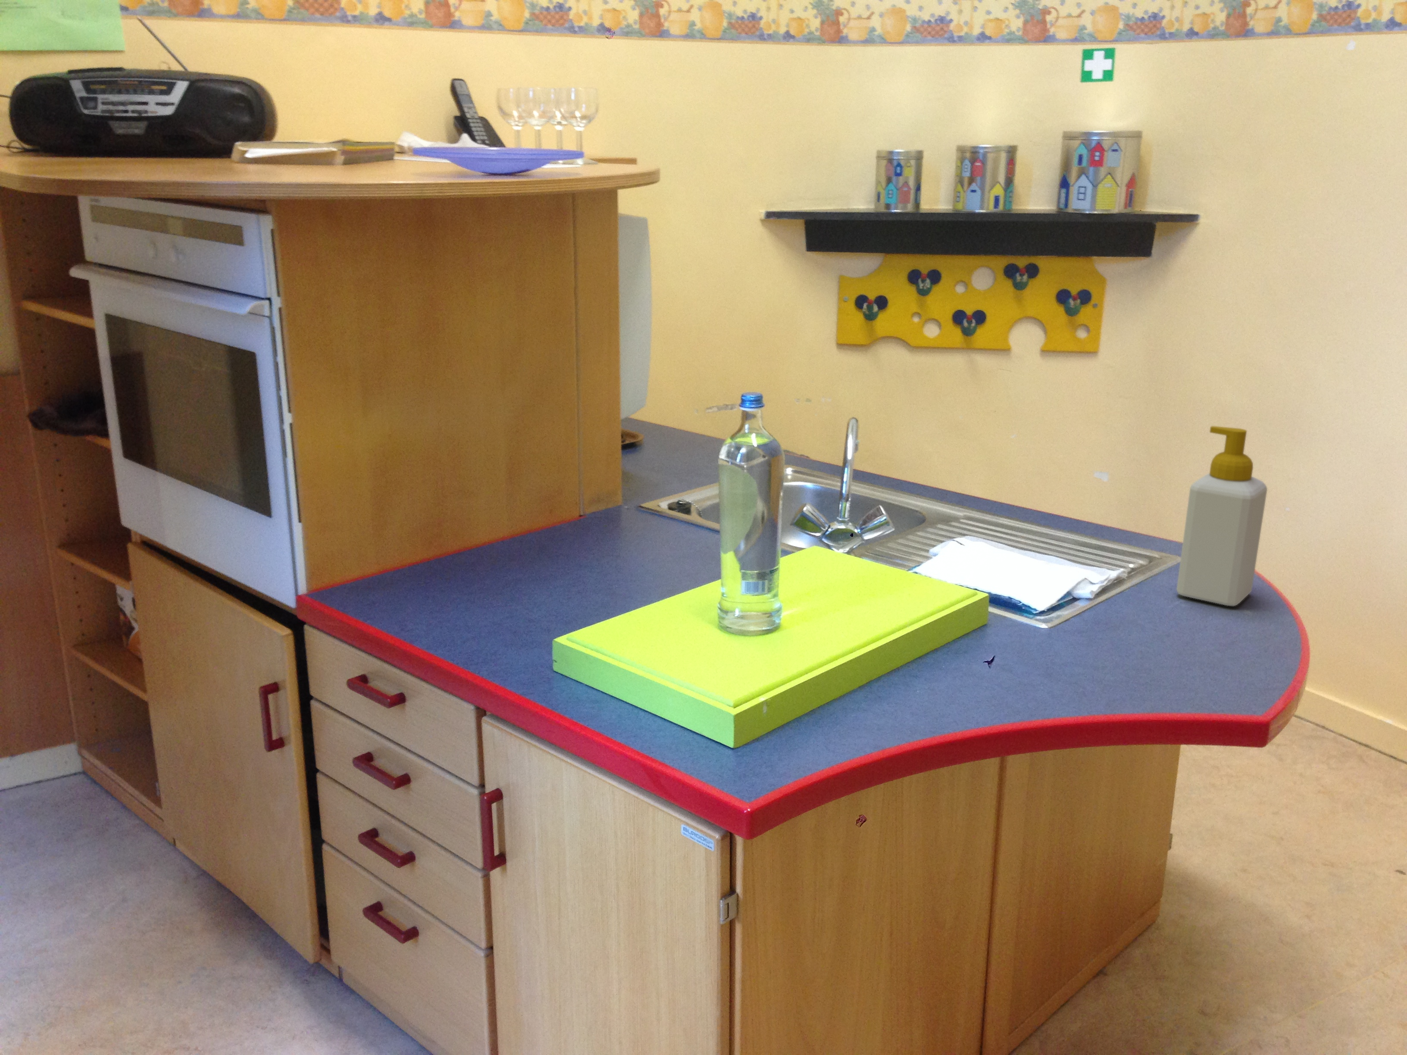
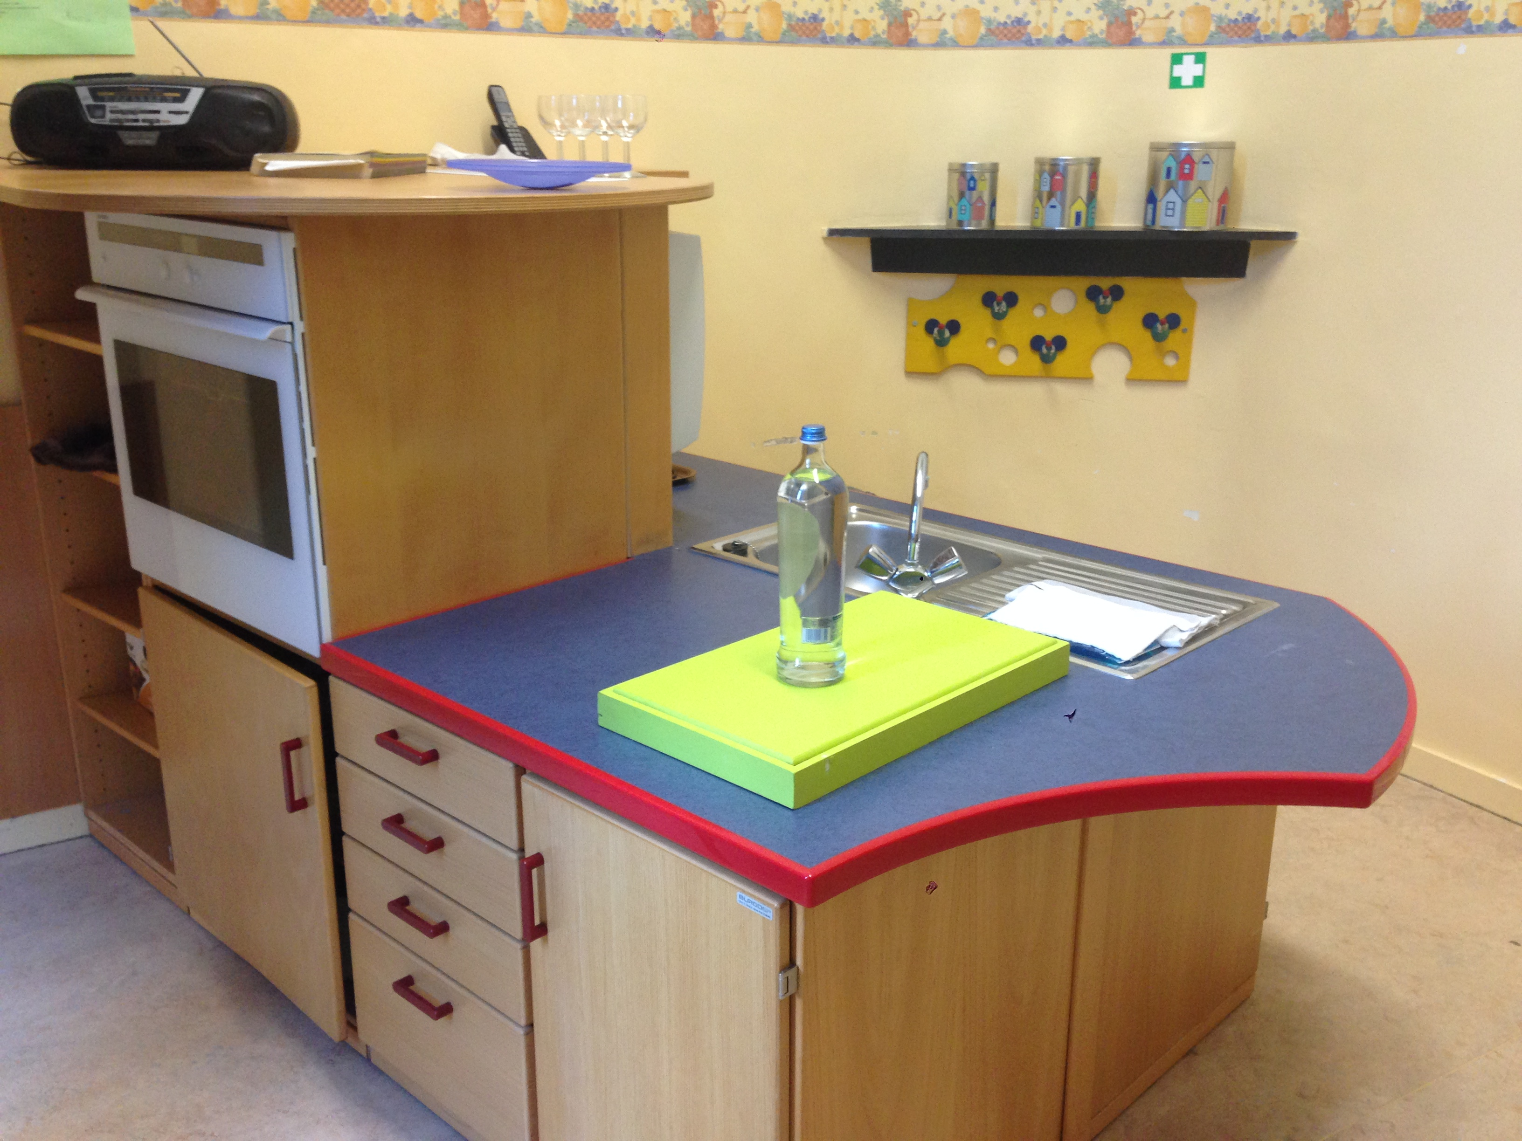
- soap bottle (1224, 514)
